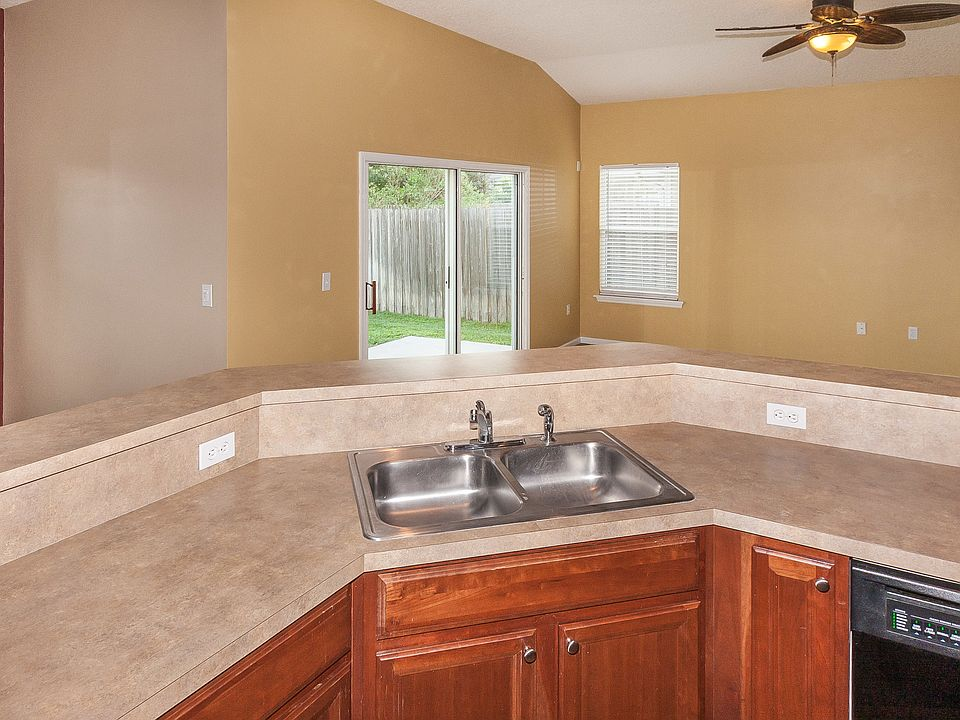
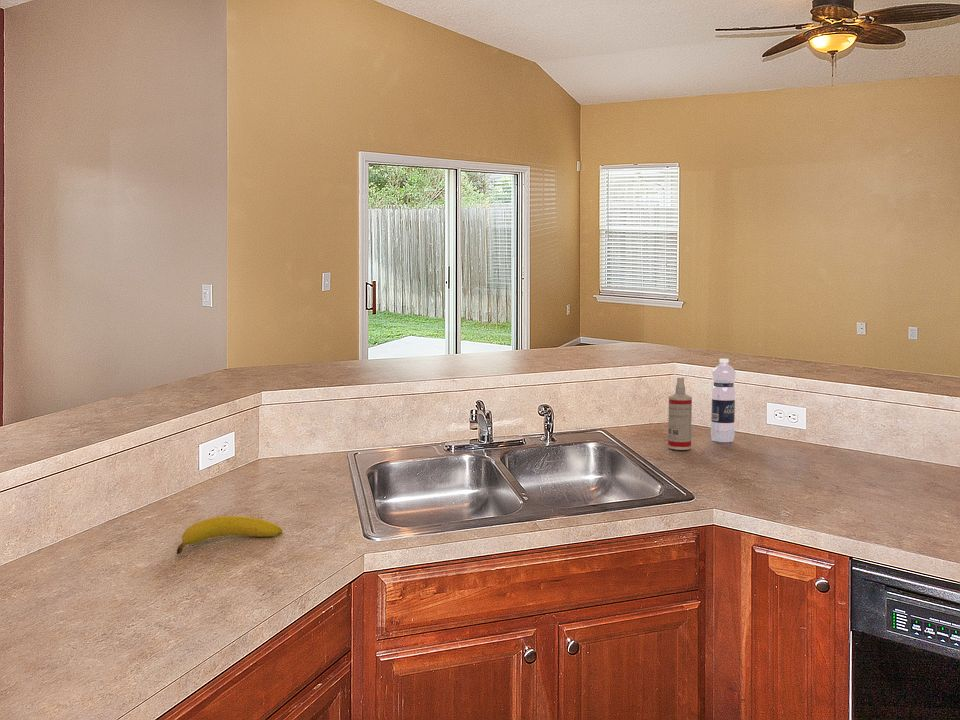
+ spray bottle (680, 412)
+ fruit (228, 529)
+ water bottle (723, 400)
